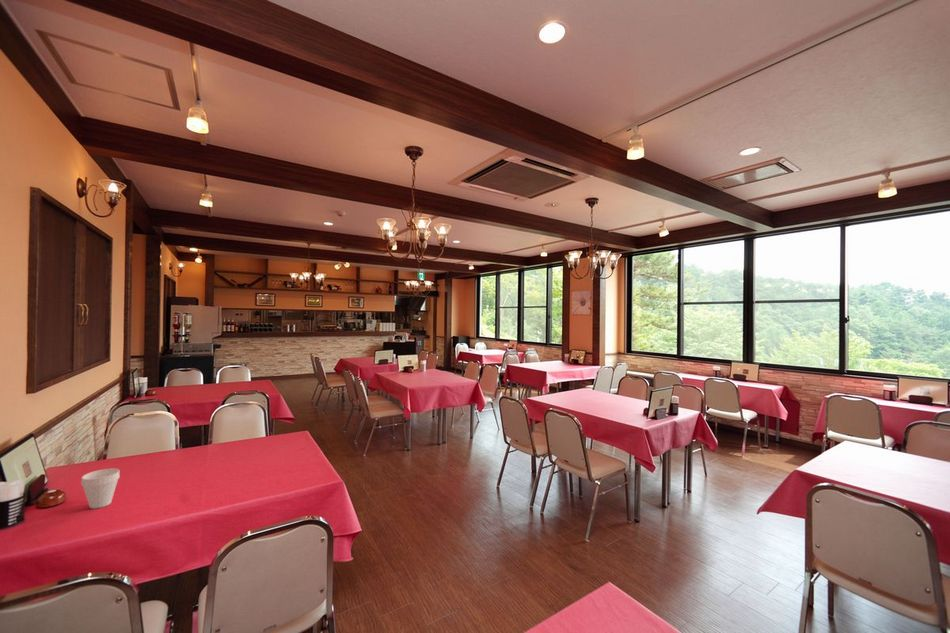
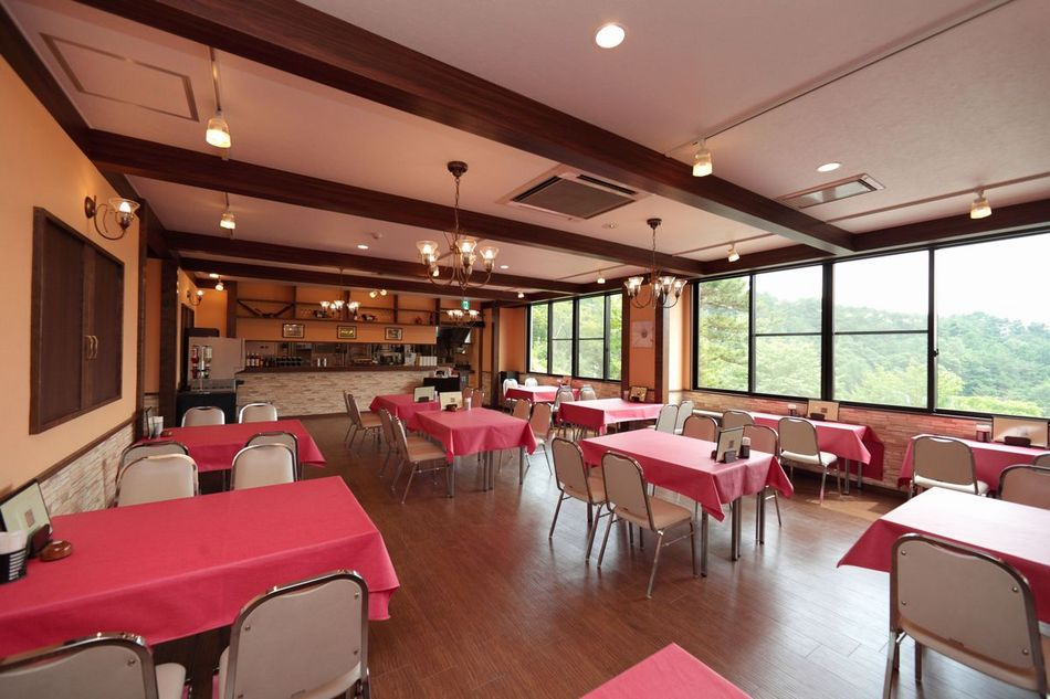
- cup (100, 489)
